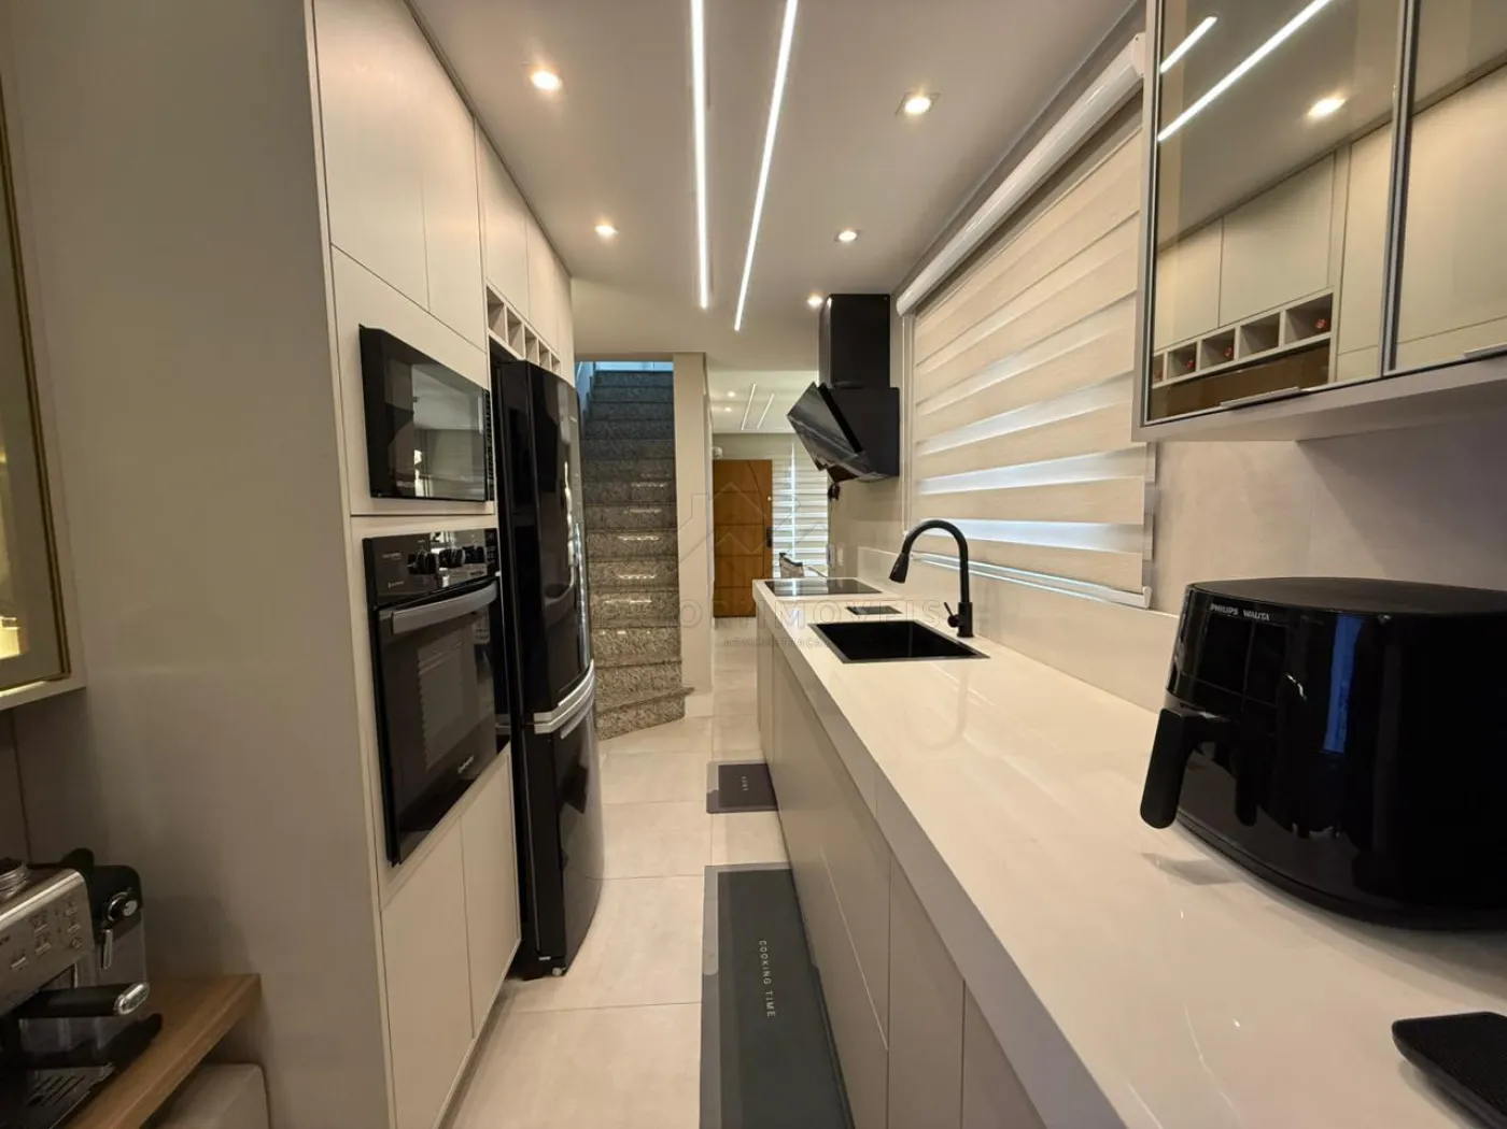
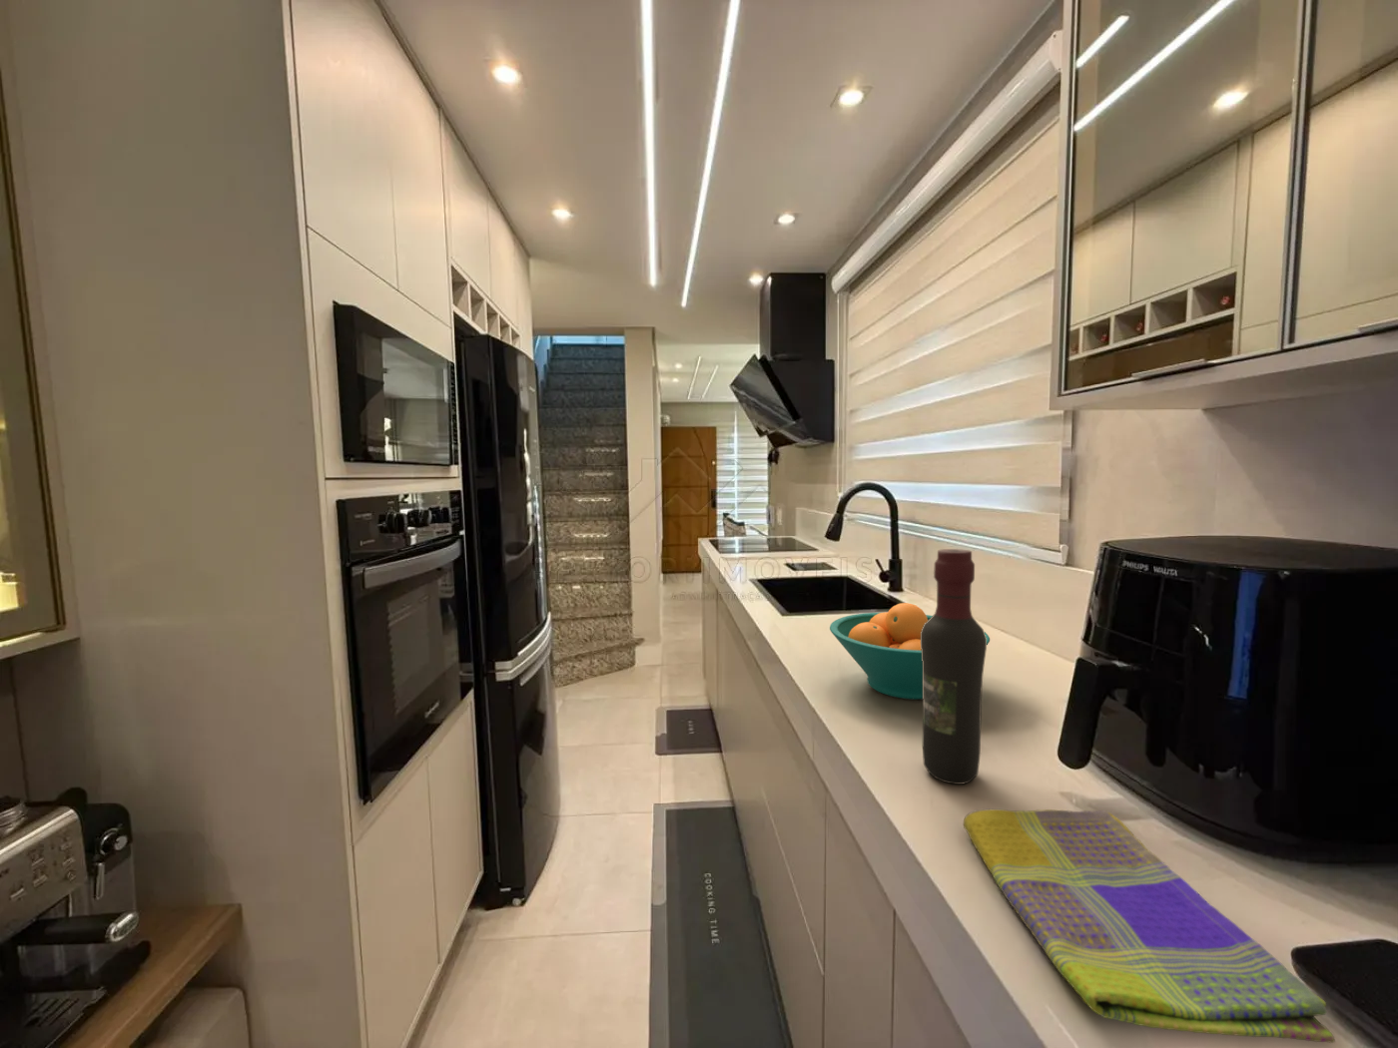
+ fruit bowl (906, 645)
+ dish towel (1103, 893)
+ wine bottle (952, 664)
